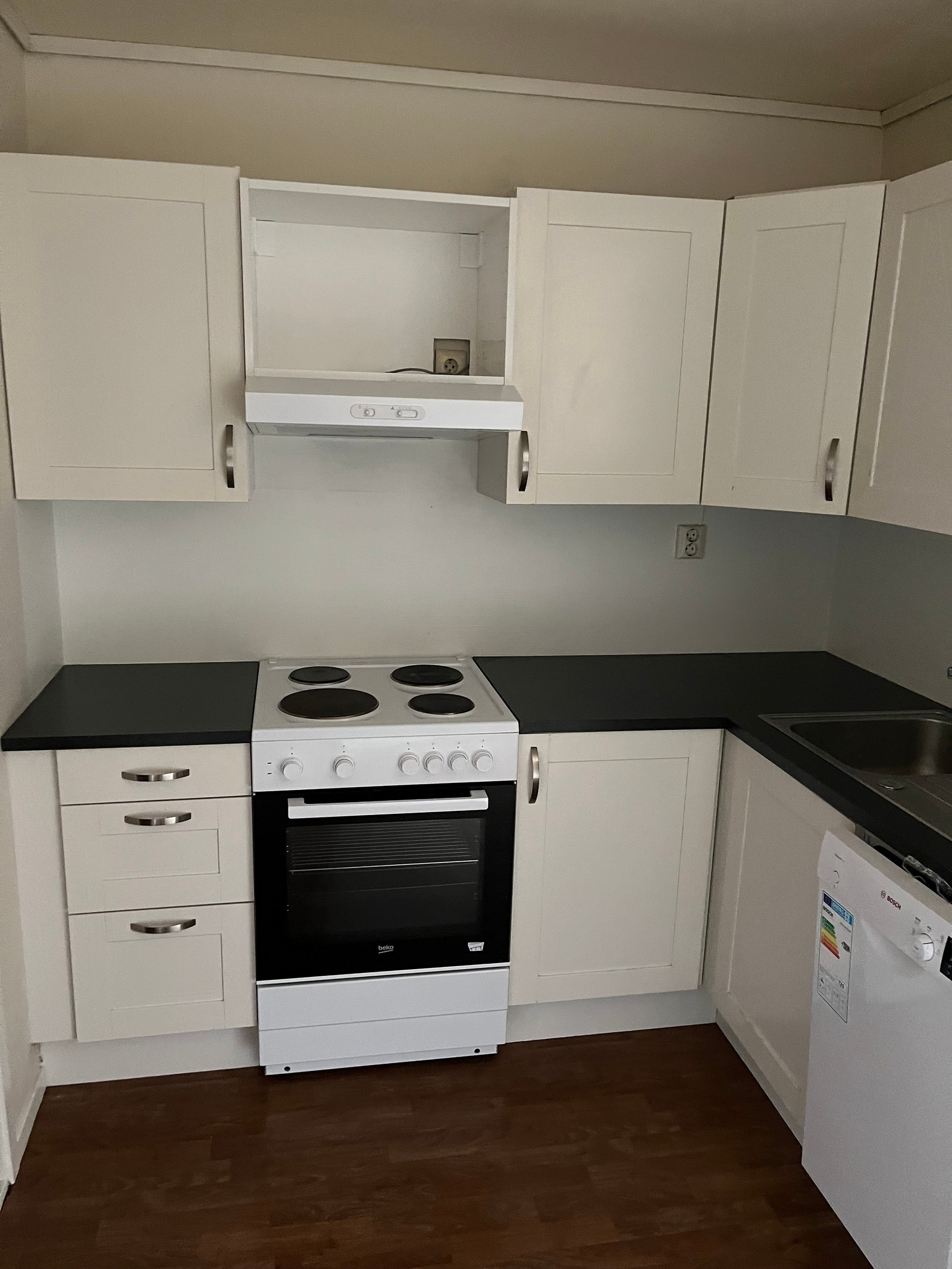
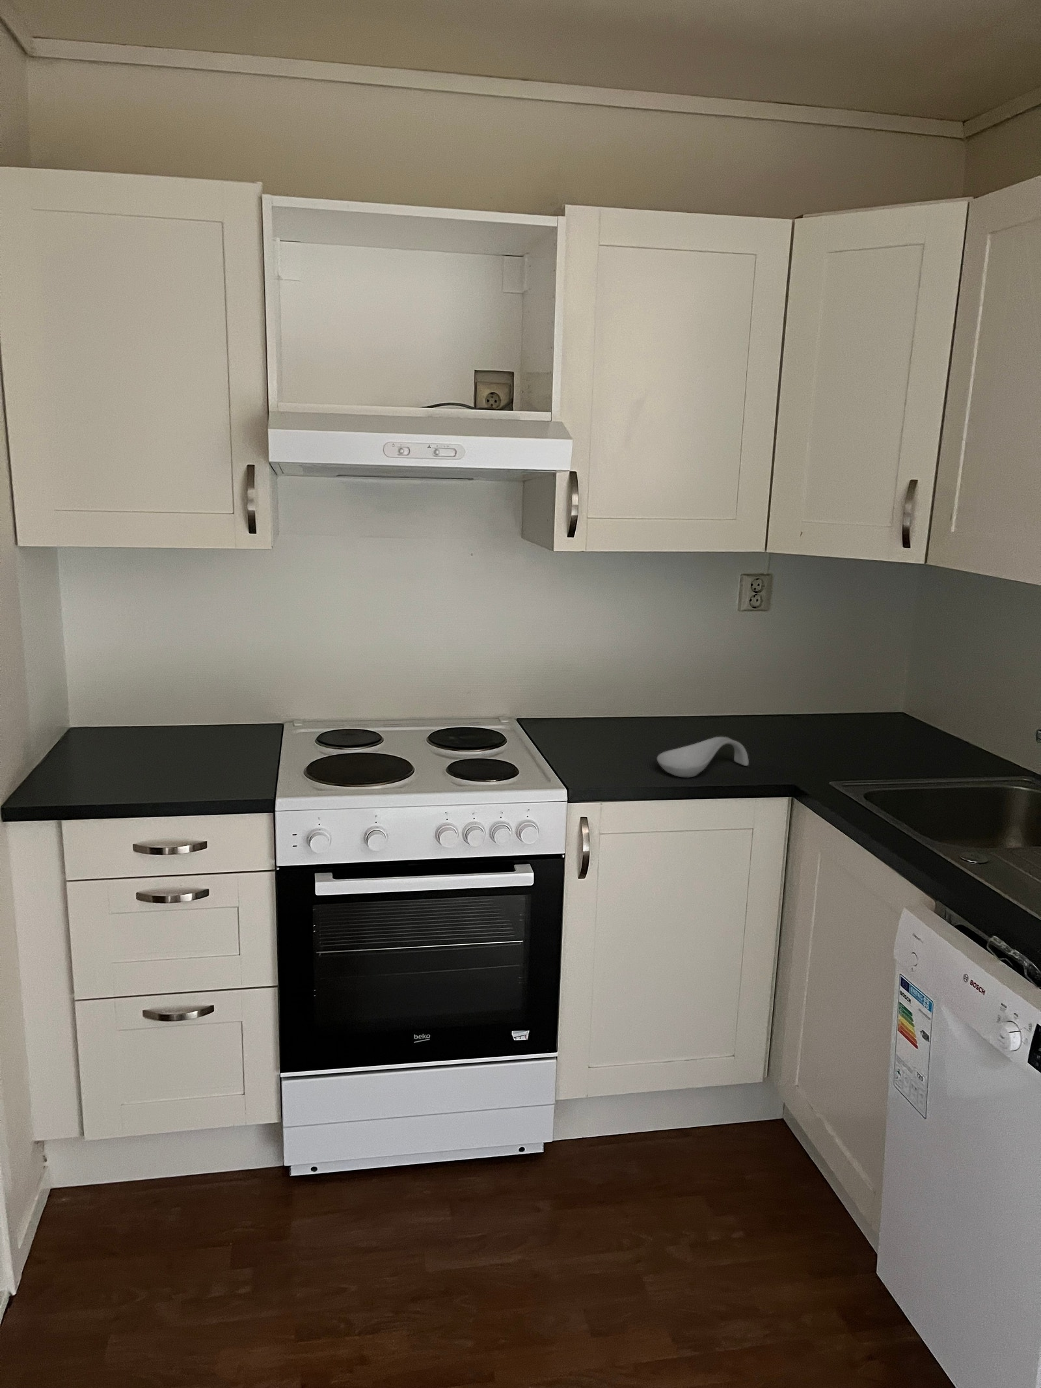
+ spoon rest (703, 756)
